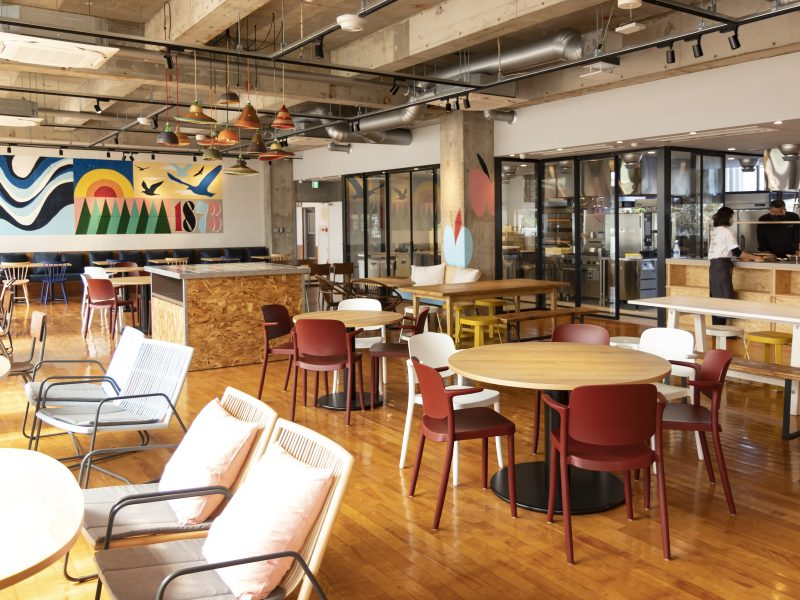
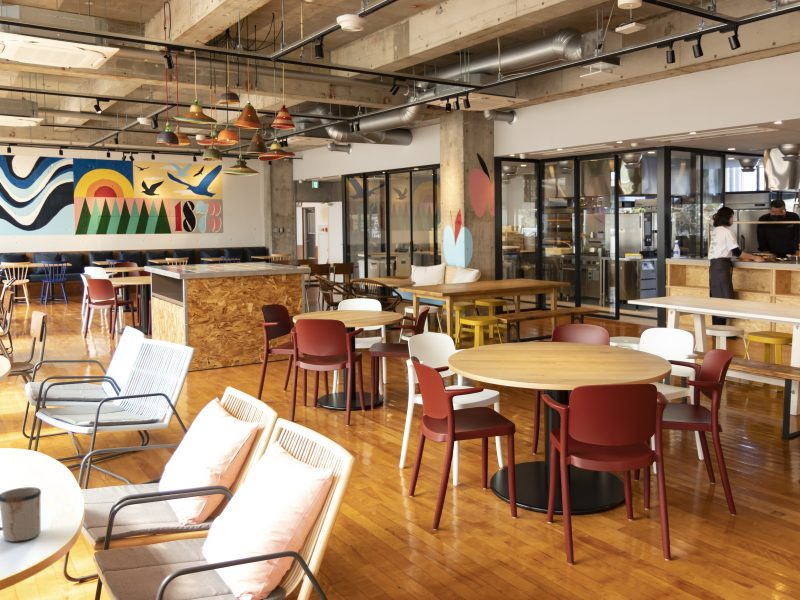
+ mug (17, 514)
